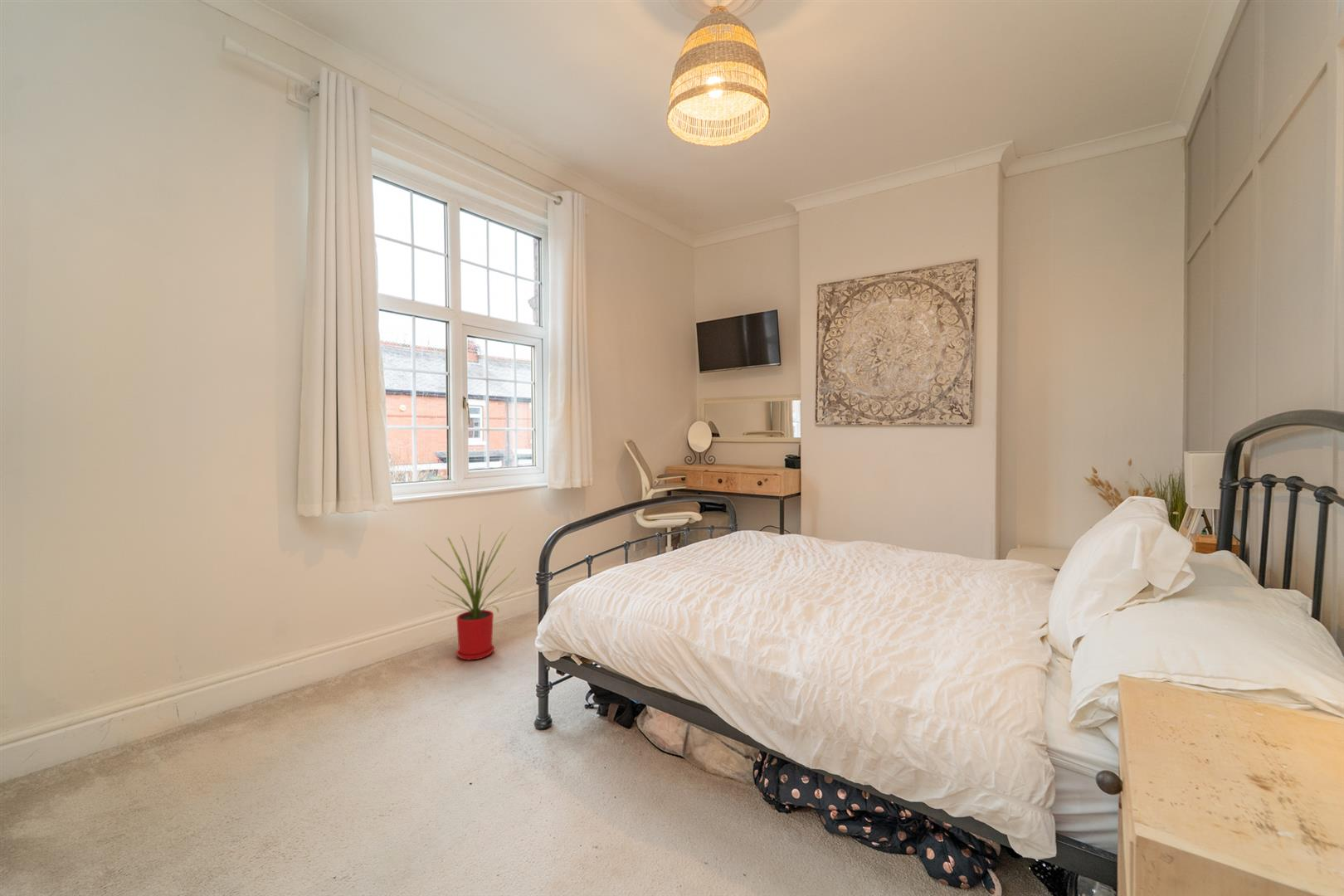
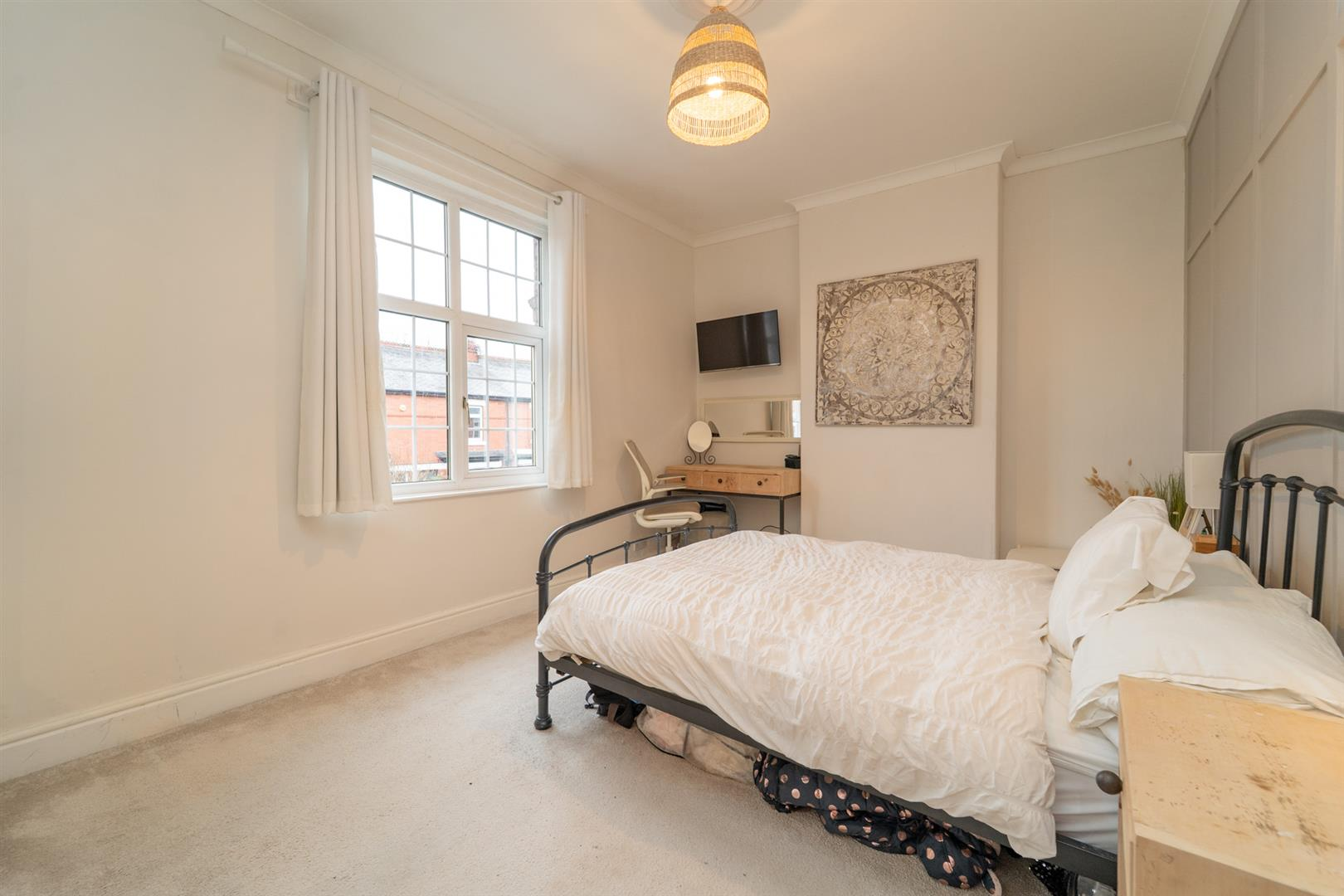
- house plant (473, 591)
